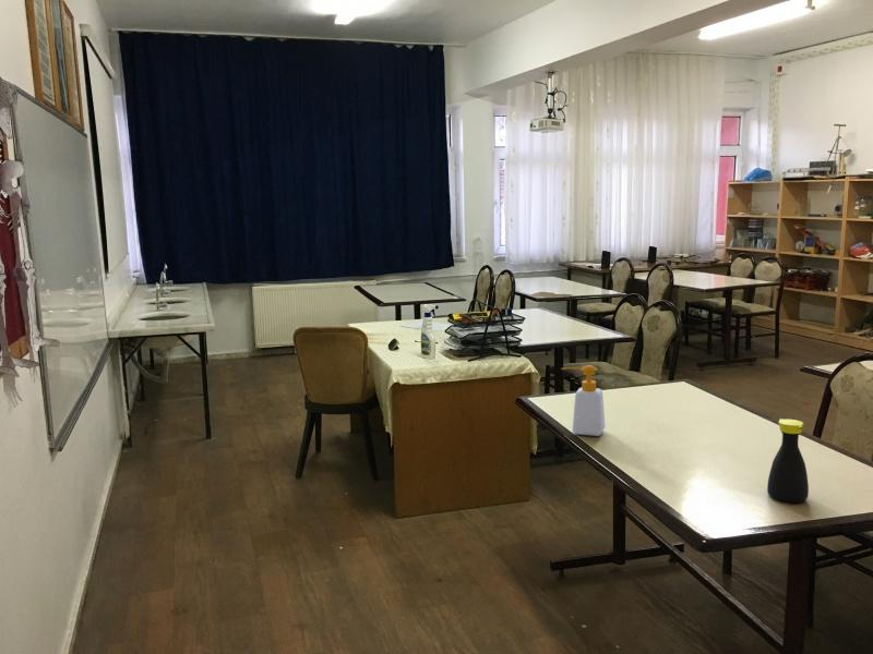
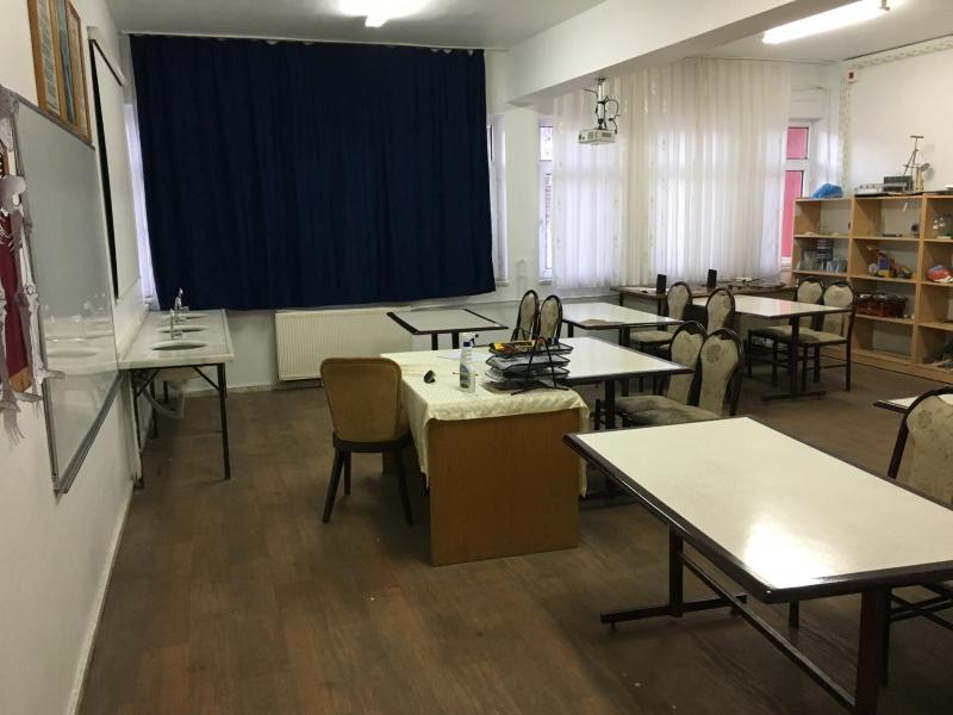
- soap bottle (582, 398)
- bottle (789, 459)
